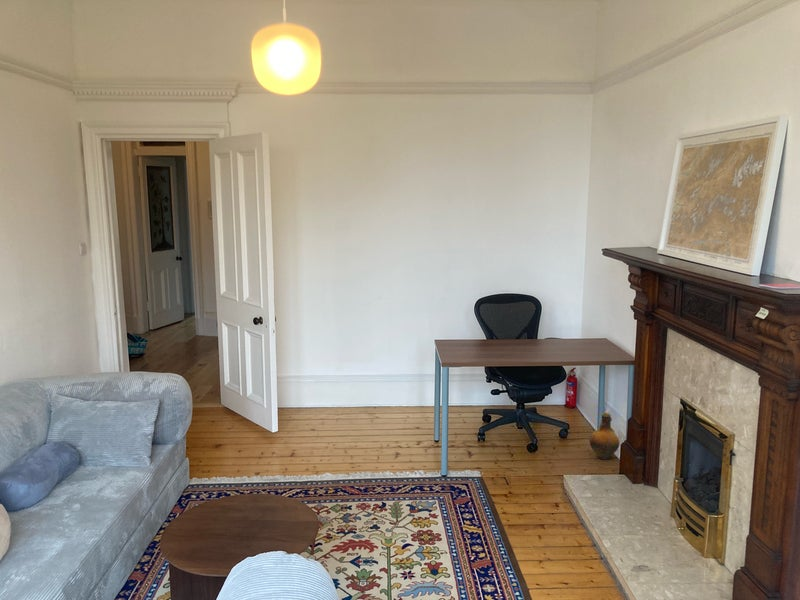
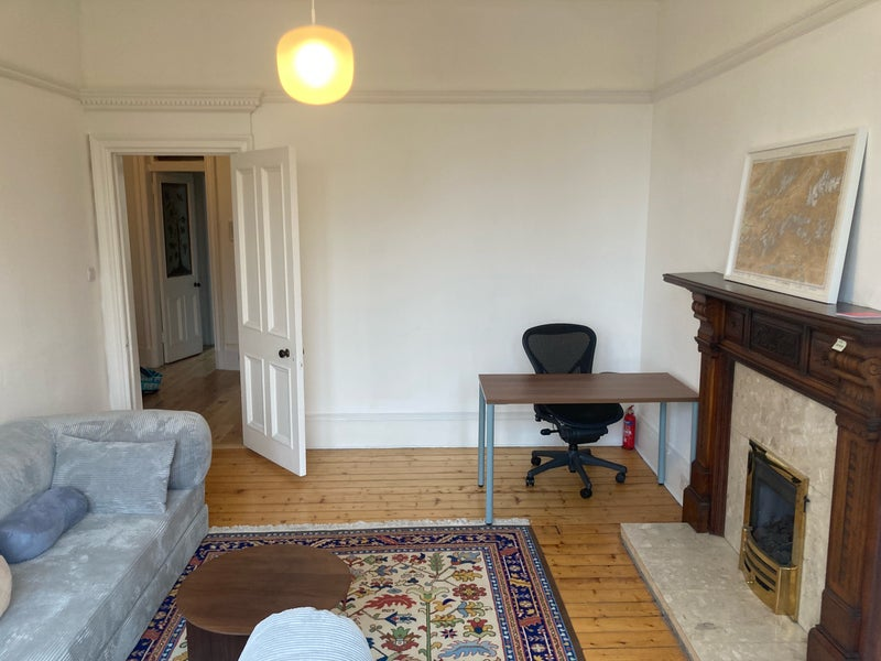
- ceramic jug (604, 435)
